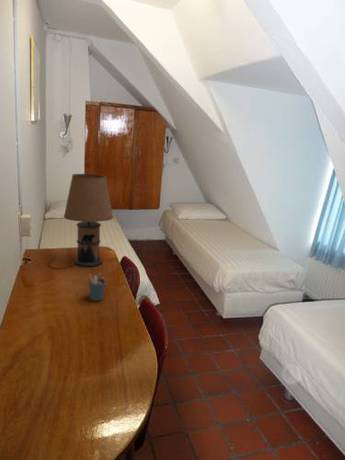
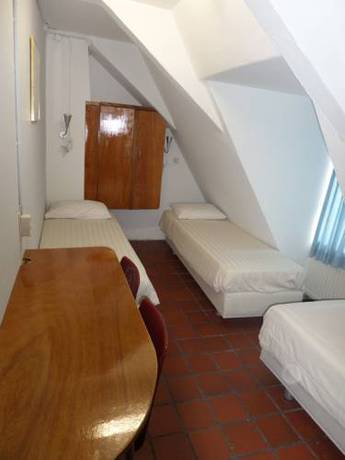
- pen holder (96, 285)
- table lamp (78, 219)
